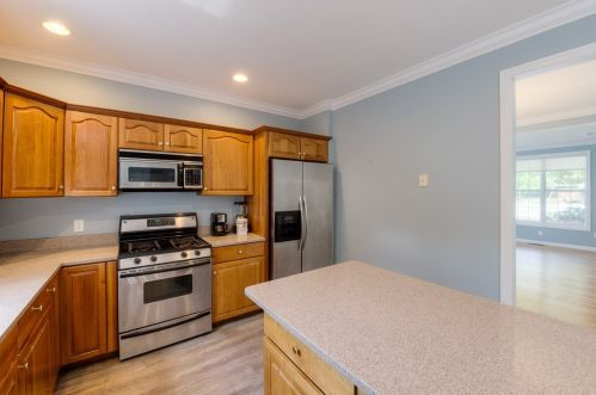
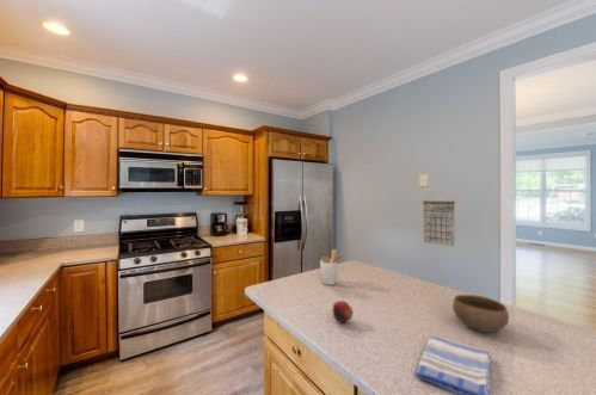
+ bowl (479, 314)
+ calendar (438, 217)
+ utensil holder (332, 266)
+ dish towel (454, 363)
+ fruit (342, 311)
